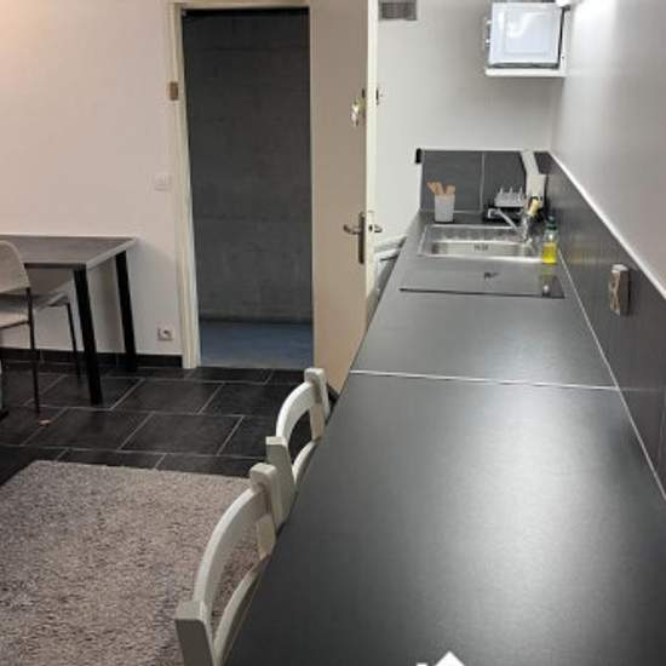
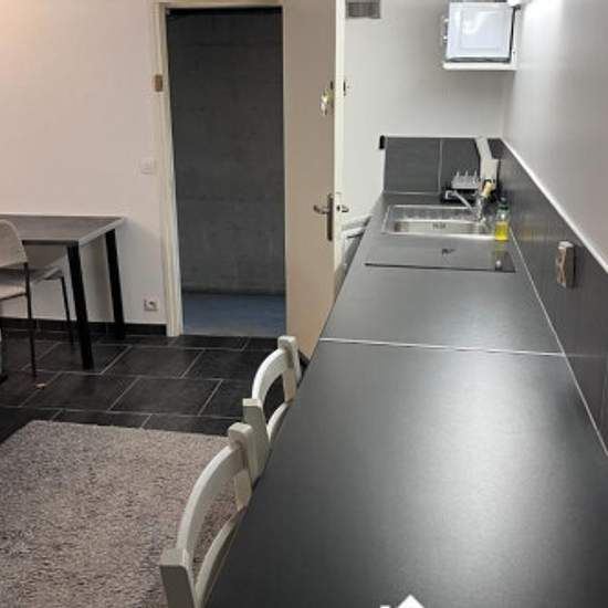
- utensil holder (441, 200)
